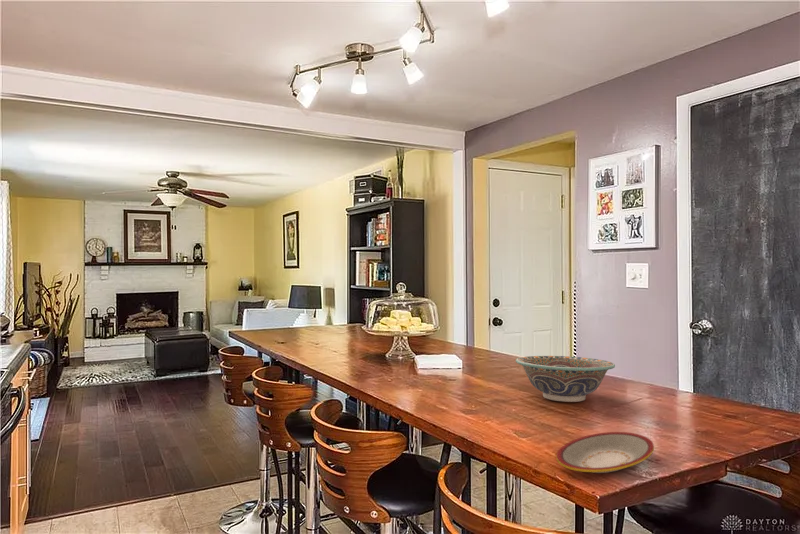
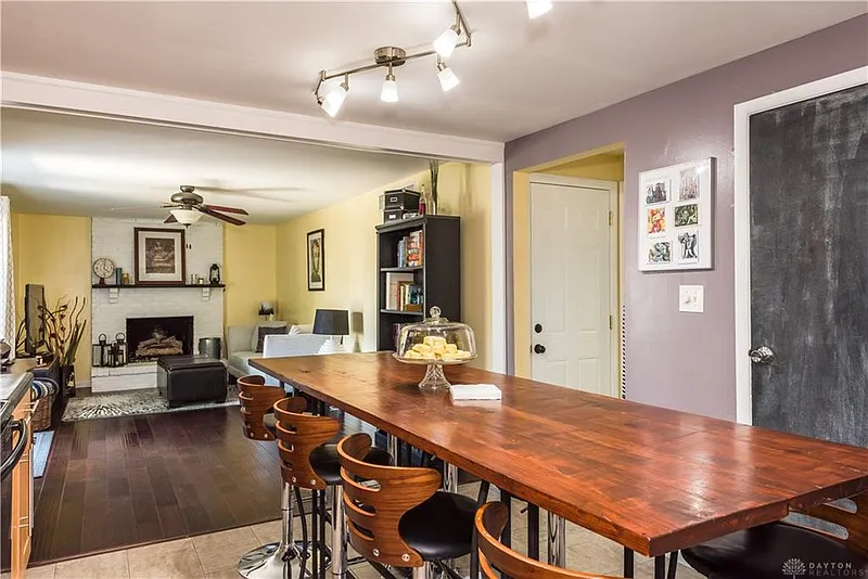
- plate (606, 455)
- decorative bowl (564, 378)
